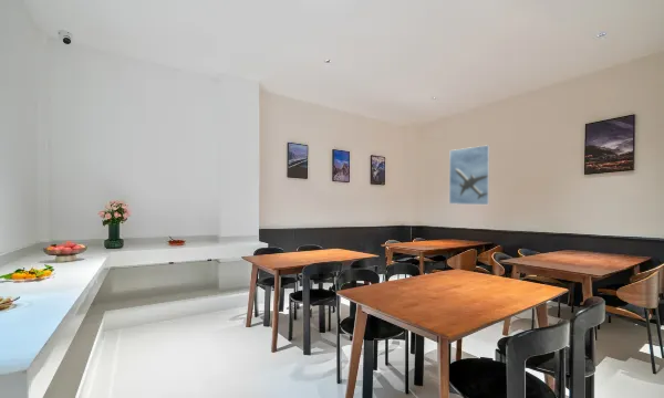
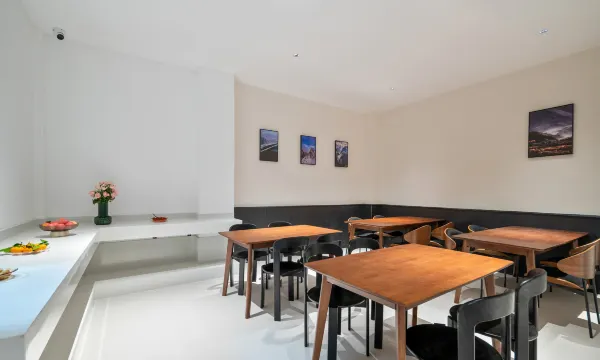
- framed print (468, 176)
